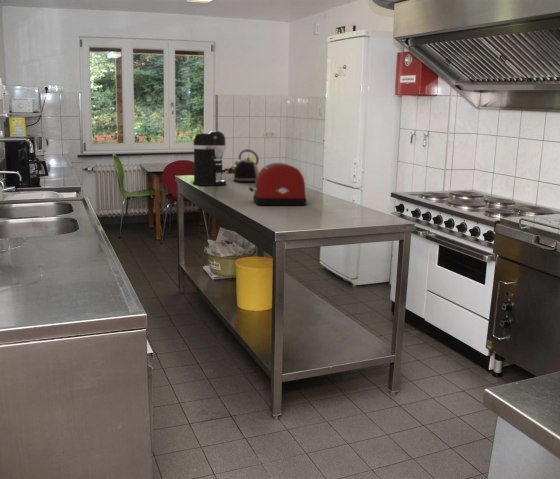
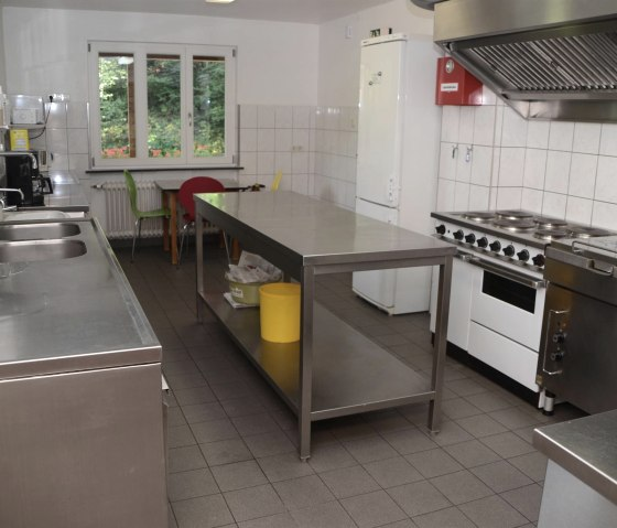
- toaster (280, 183)
- kettle (246, 165)
- coffee maker (209, 157)
